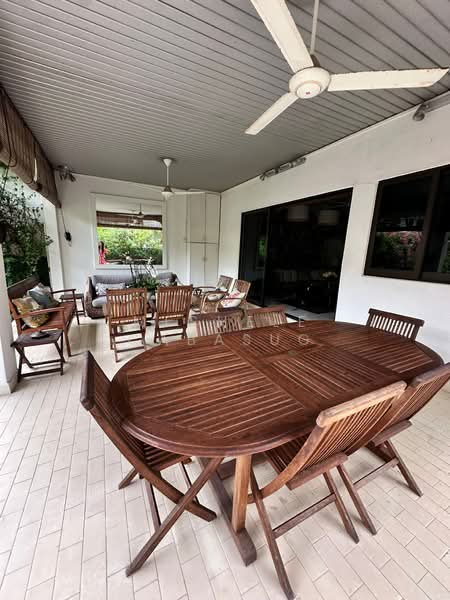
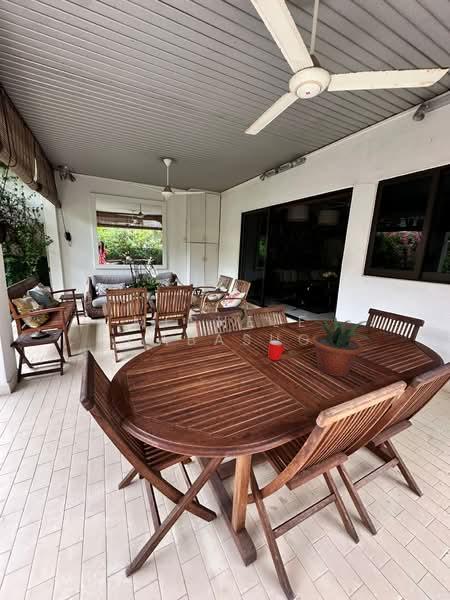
+ cup (277, 350)
+ potted plant (341, 346)
